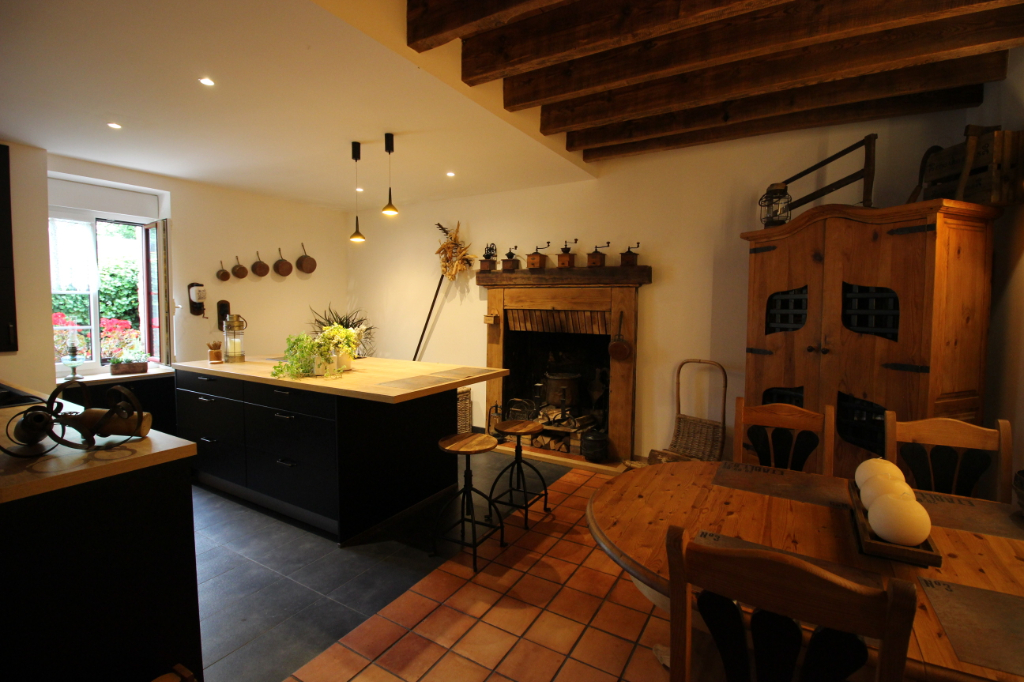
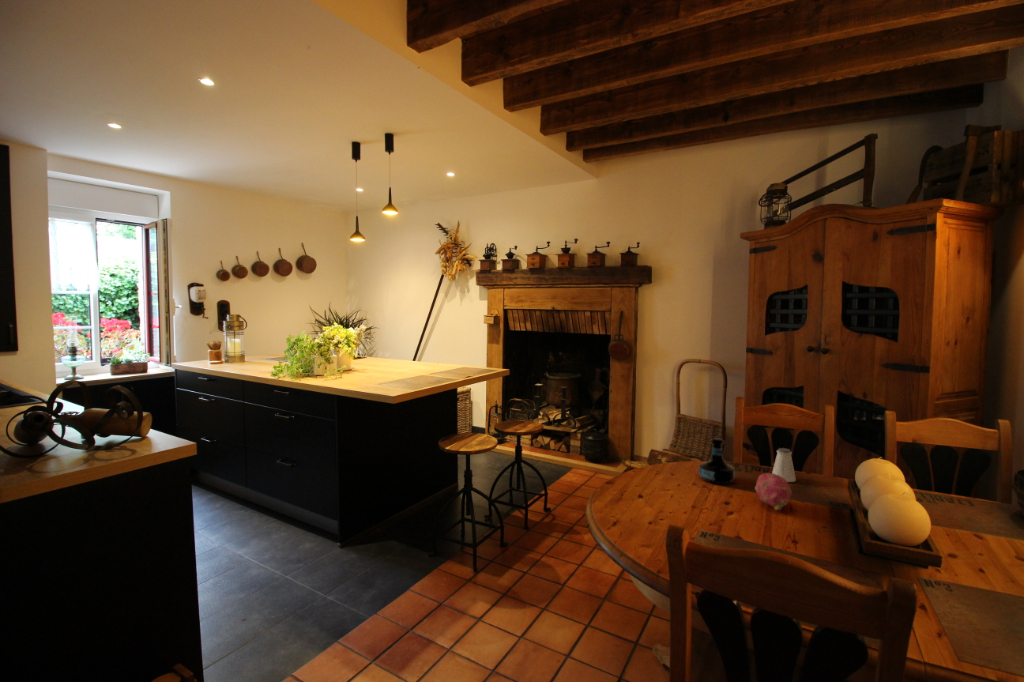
+ tequila bottle (716, 458)
+ saltshaker (783, 464)
+ fruit (772, 489)
